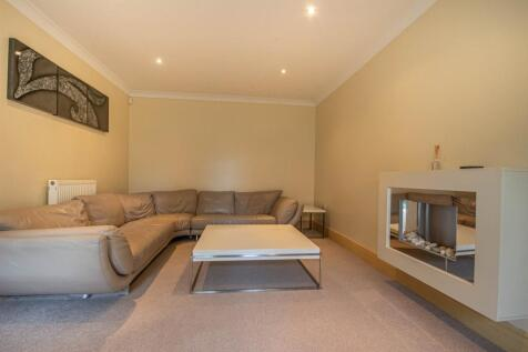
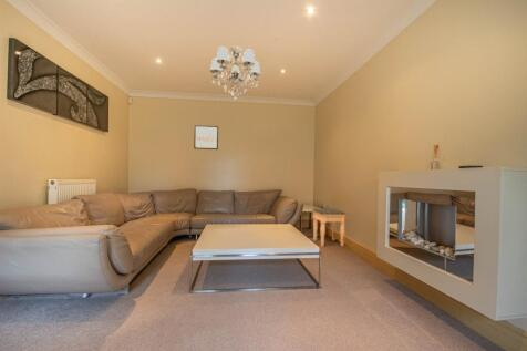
+ wall art (206, 137)
+ footstool (324, 226)
+ chandelier (236, 75)
